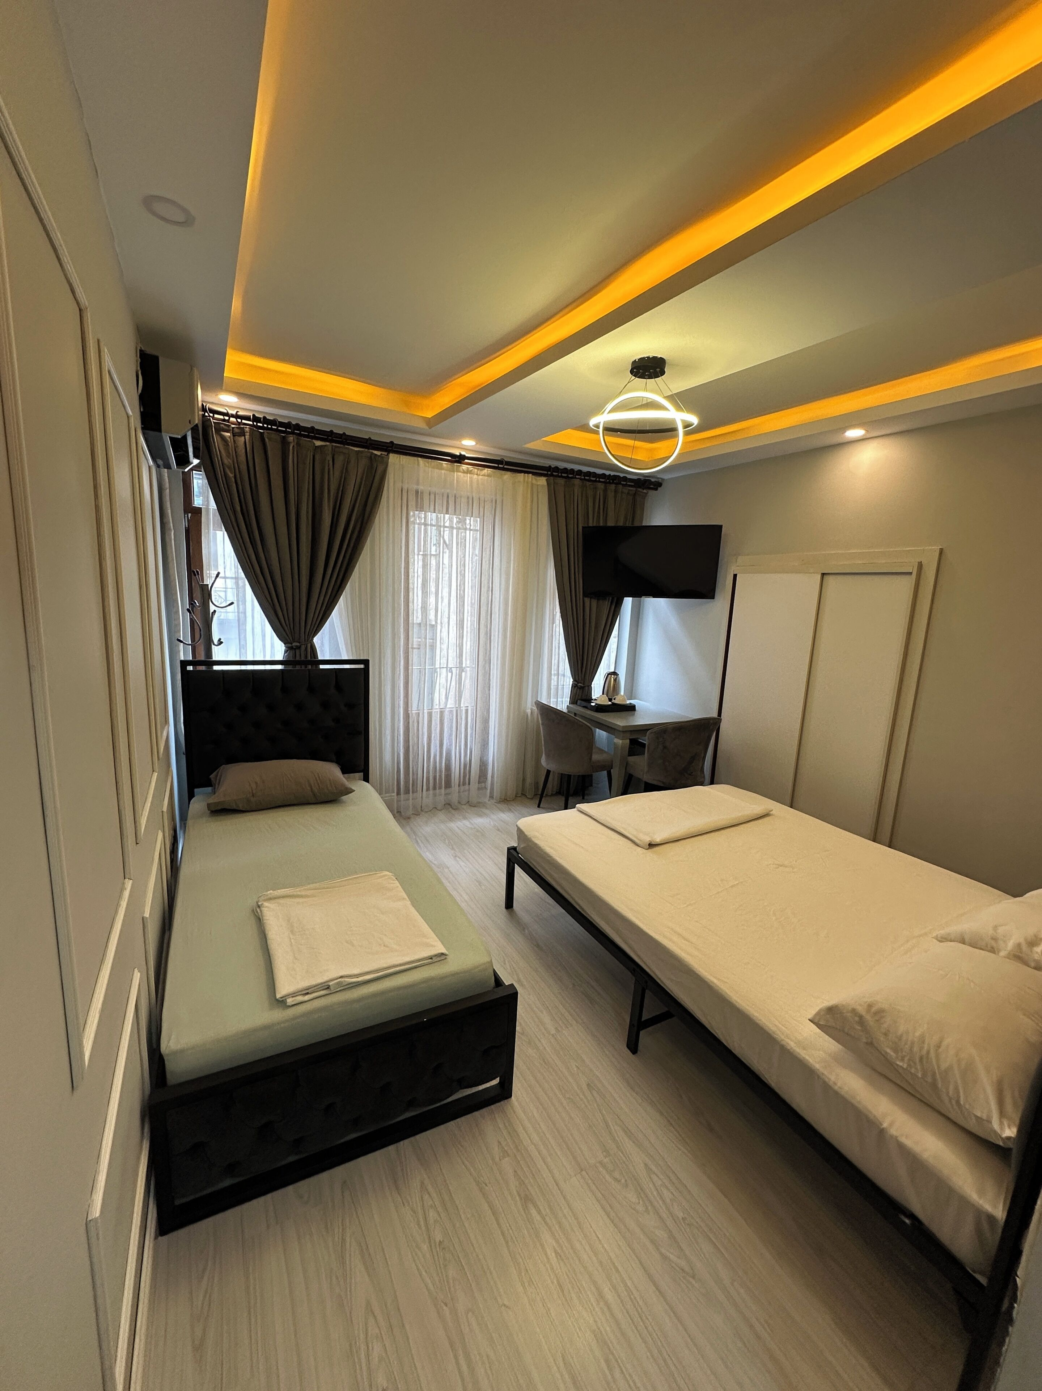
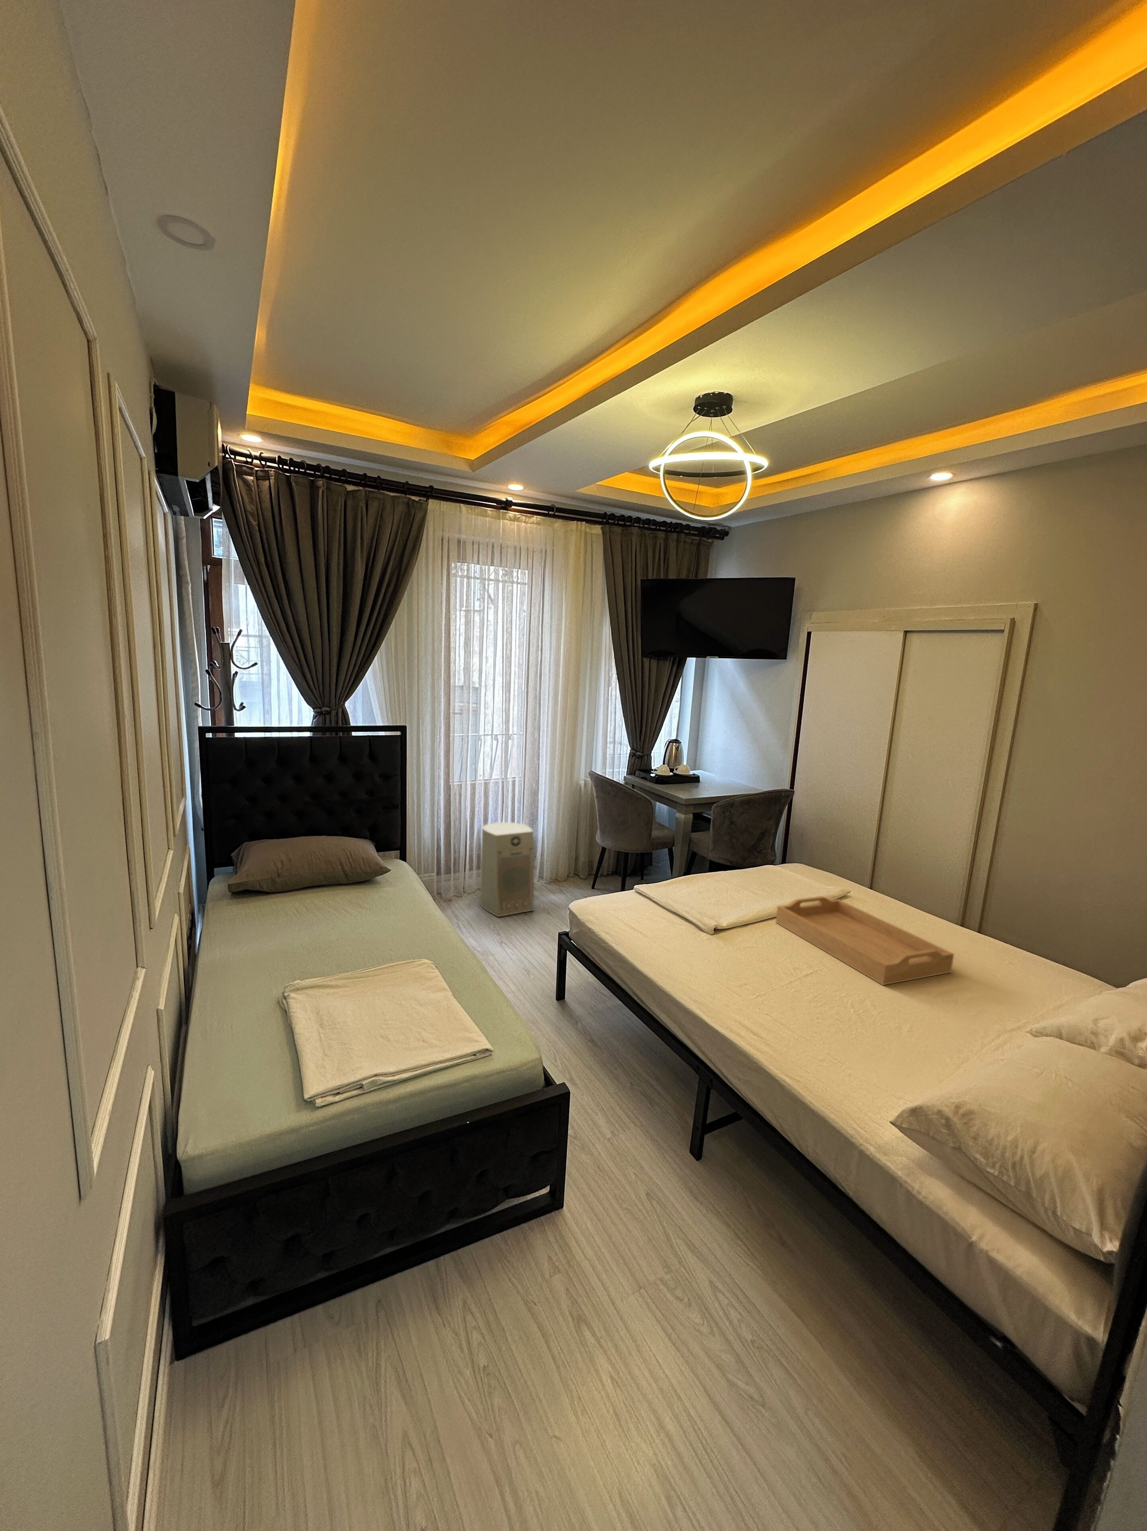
+ fan (505, 866)
+ serving tray (858, 934)
